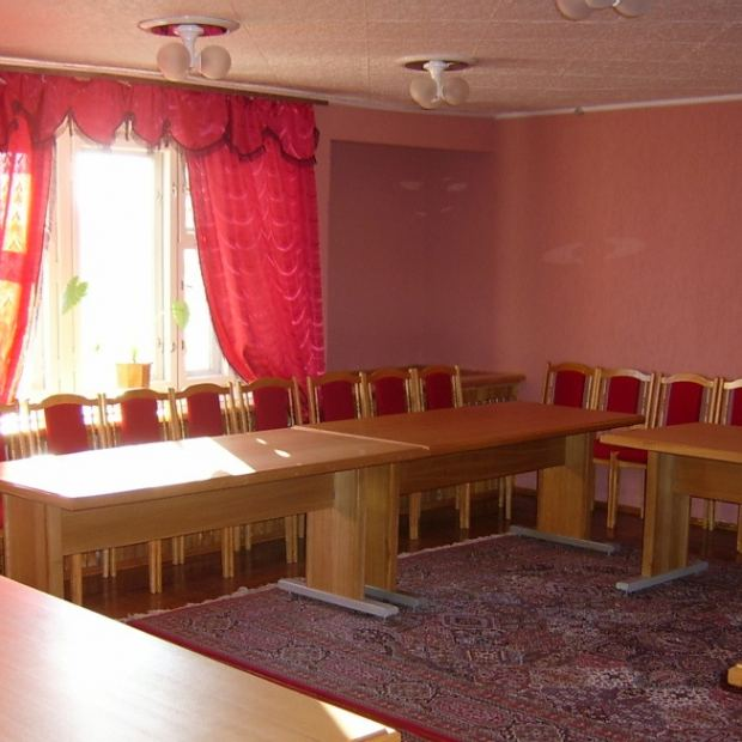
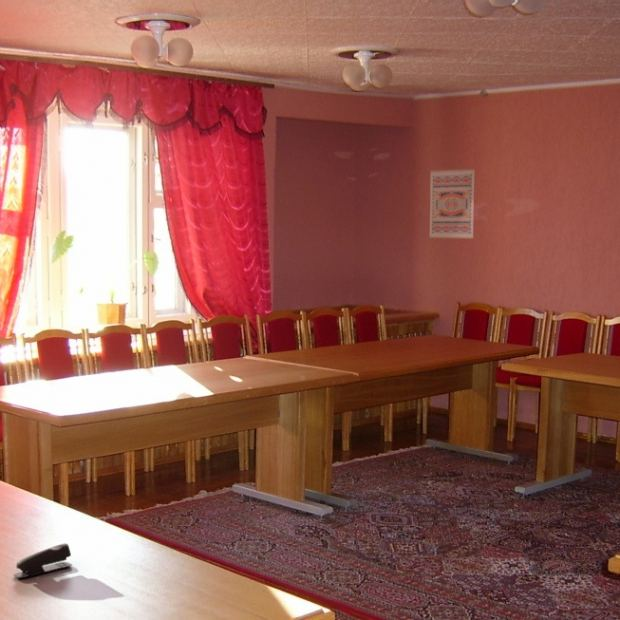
+ wall art (451, 204)
+ stapler (43, 560)
